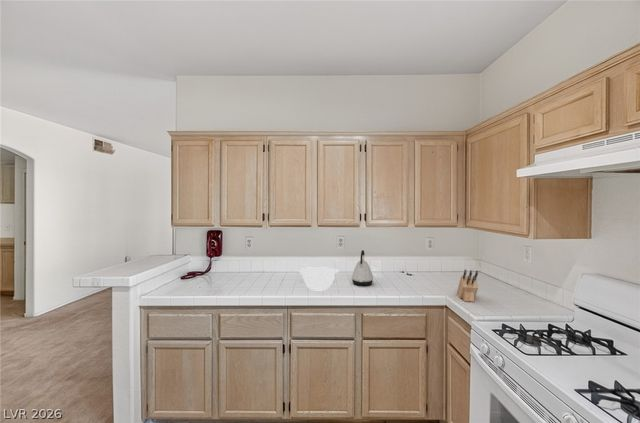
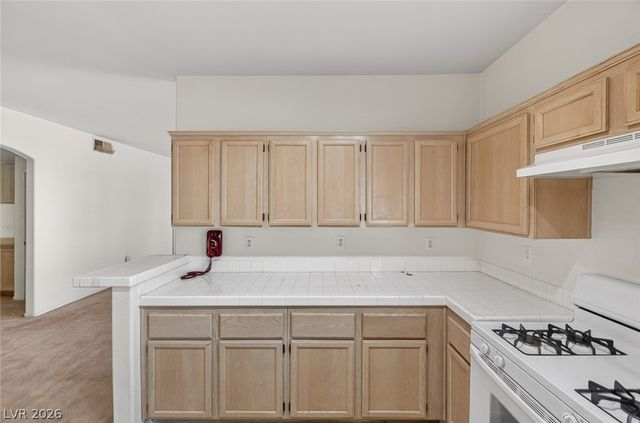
- kettle (362, 267)
- knife block (467, 282)
- mixing bowl (318, 279)
